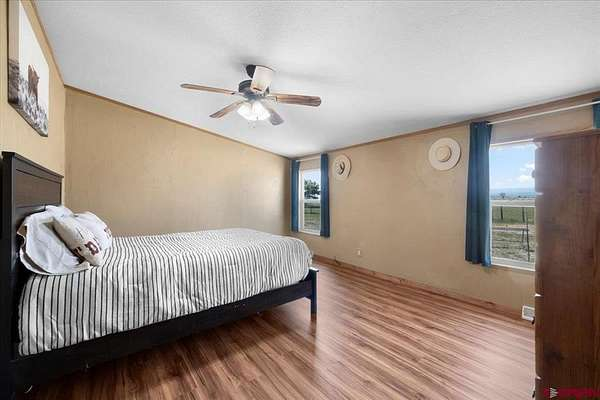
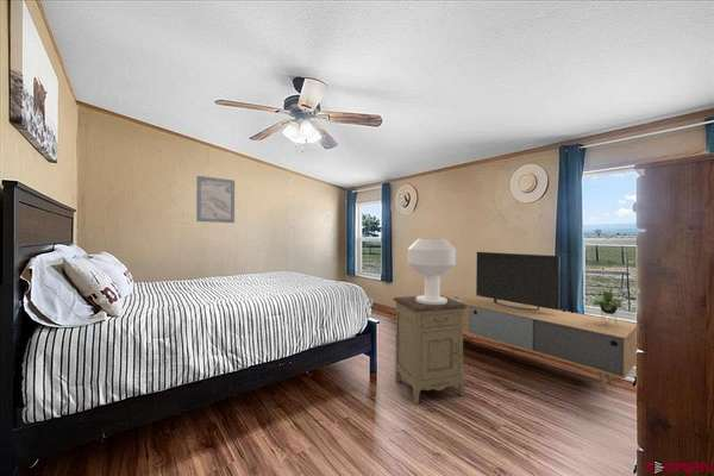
+ table lamp (431, 269)
+ wall art (215, 200)
+ nightstand (430, 345)
+ media console (511, 305)
